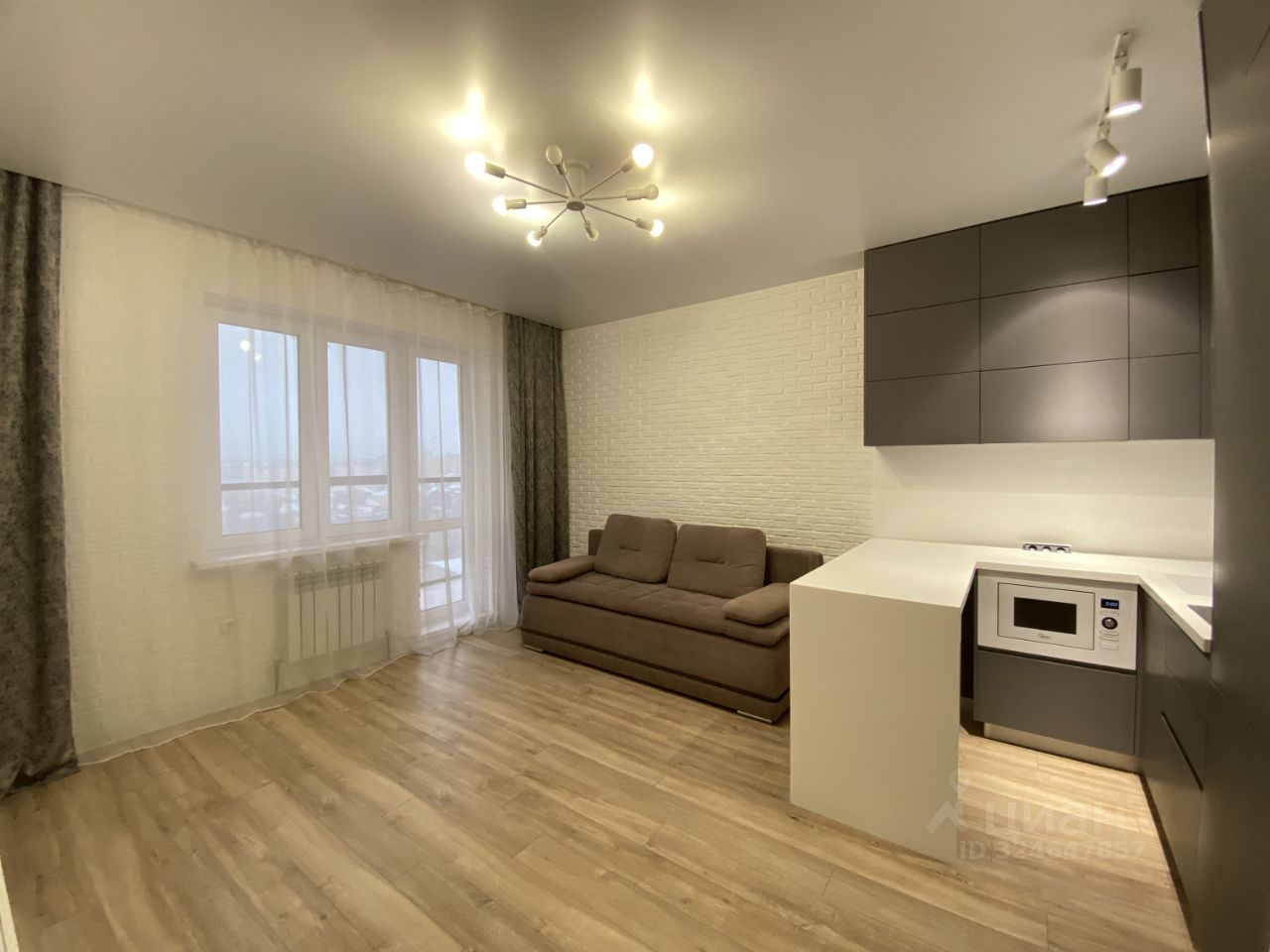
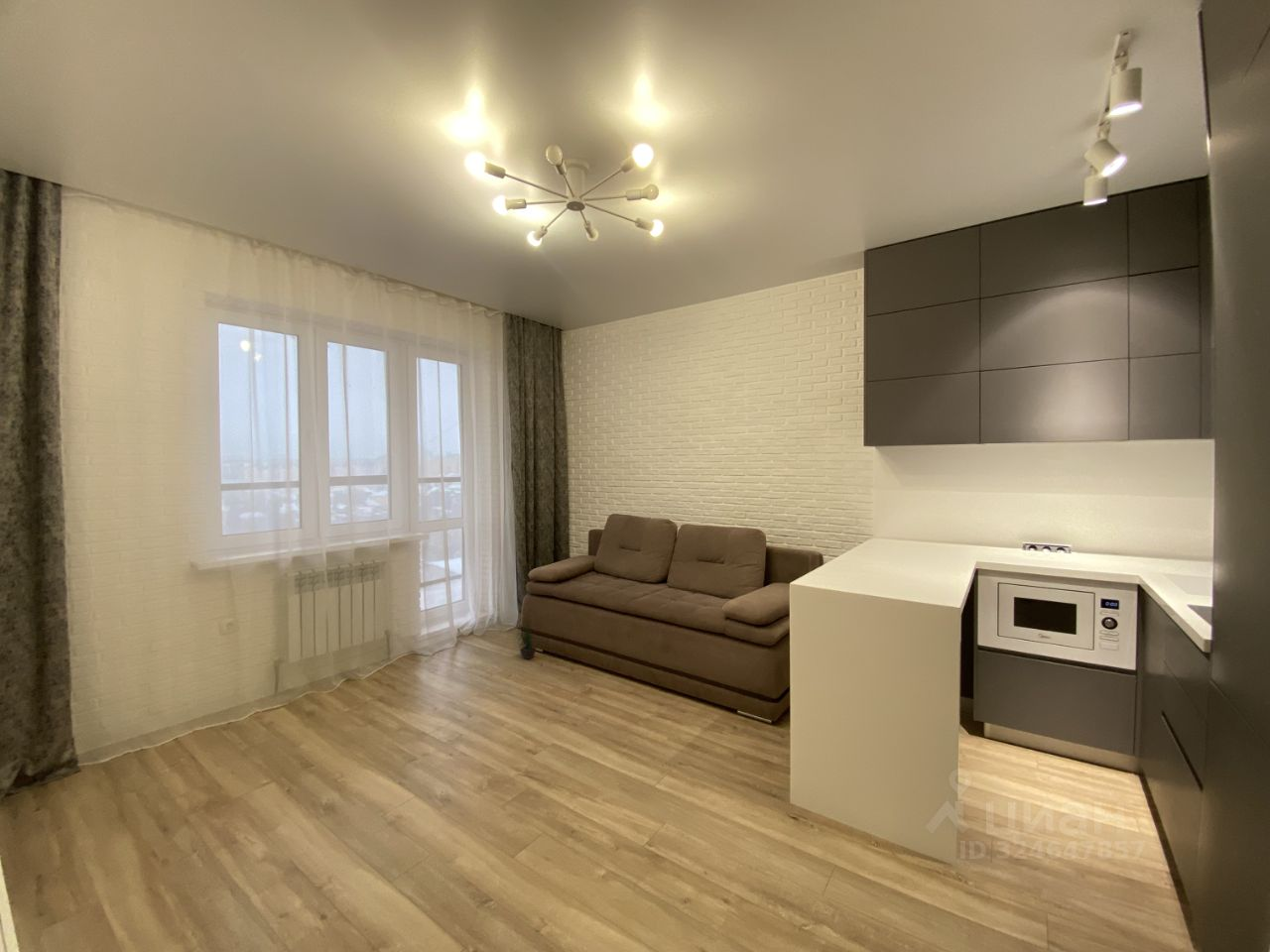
+ potted plant (526, 634)
